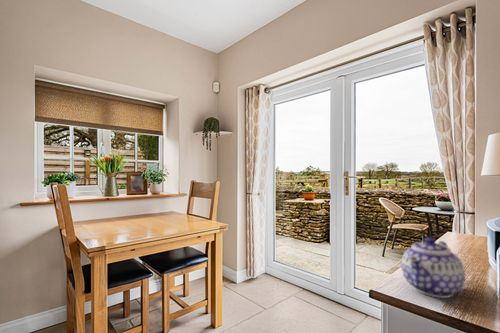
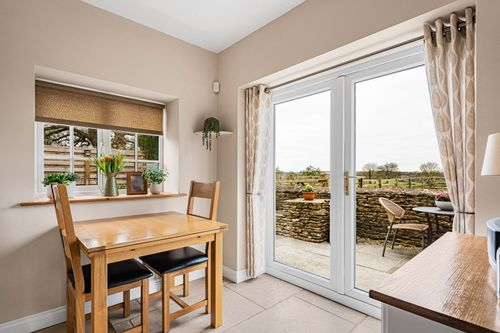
- teapot (431, 263)
